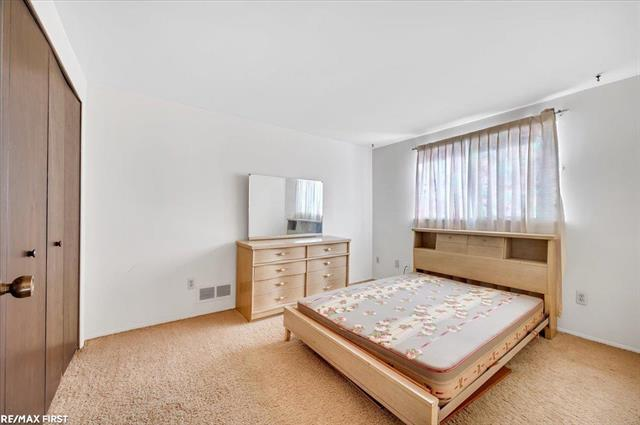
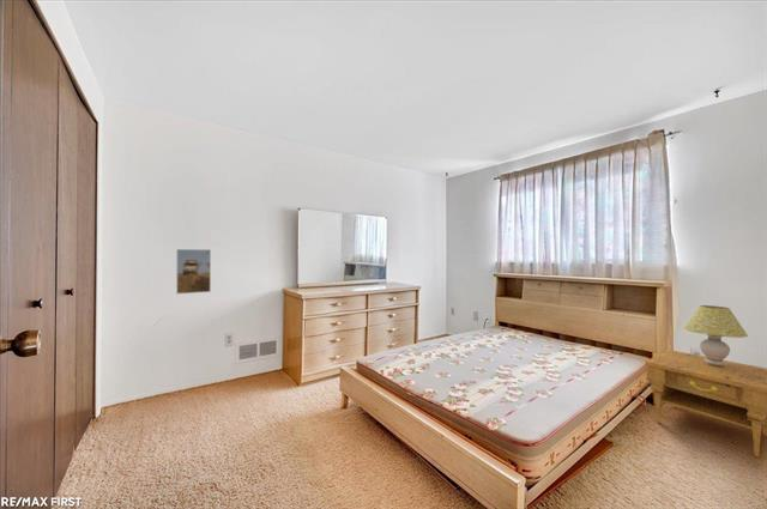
+ nightstand (708, 396)
+ table lamp (714, 335)
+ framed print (193, 271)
